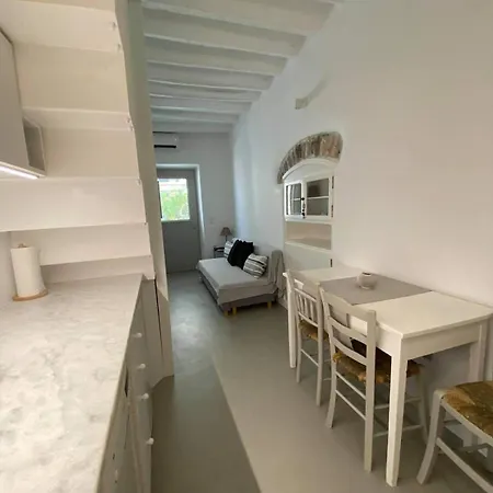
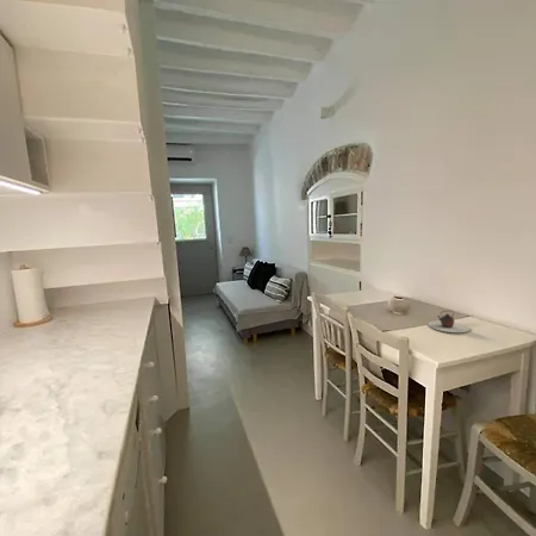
+ teapot (448, 318)
